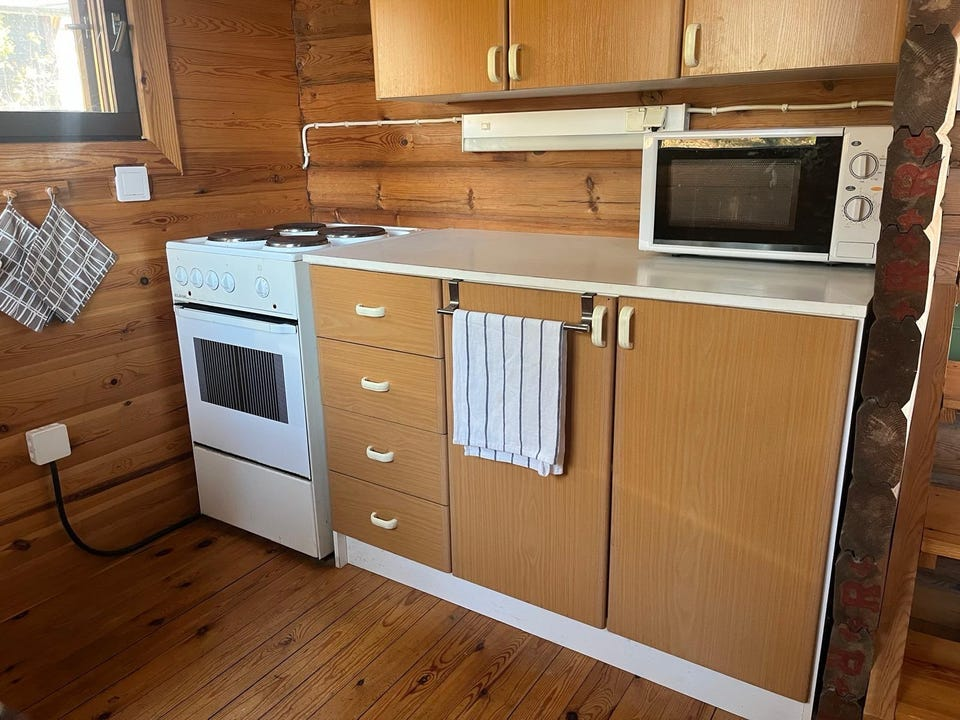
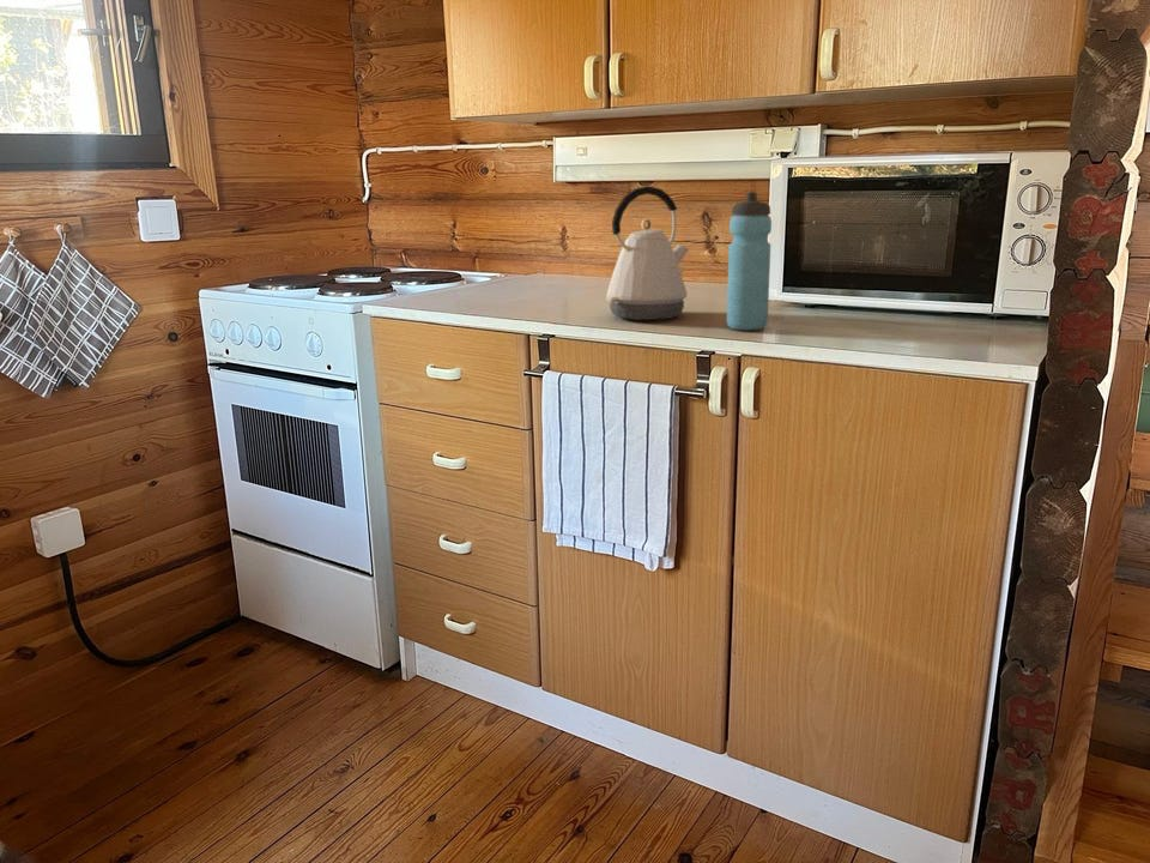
+ kettle (648, 252)
+ water bottle (749, 260)
